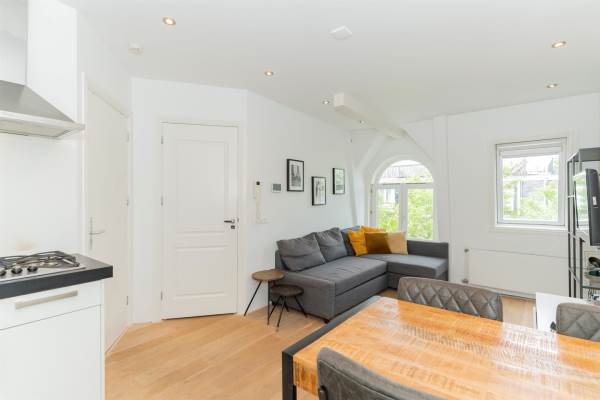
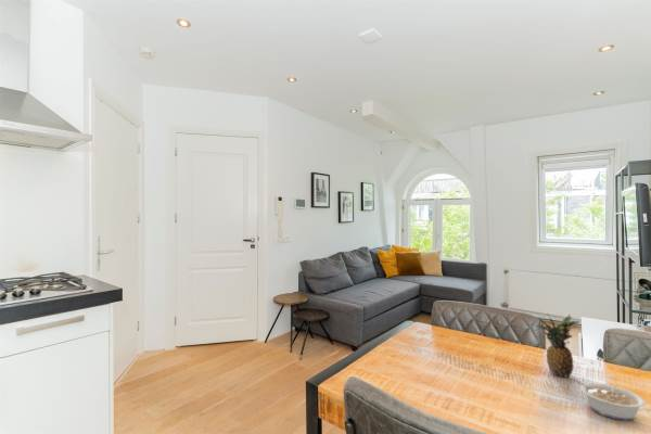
+ legume (609, 400)
+ fruit (559, 345)
